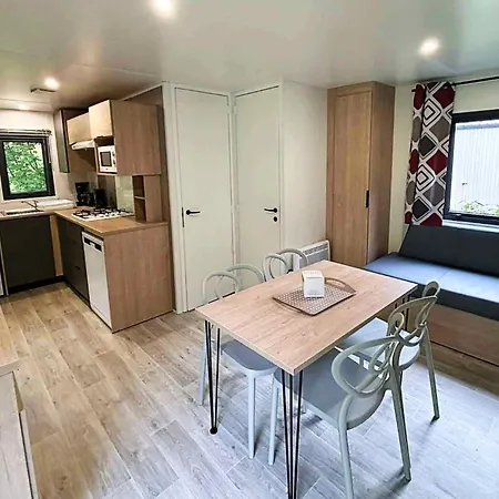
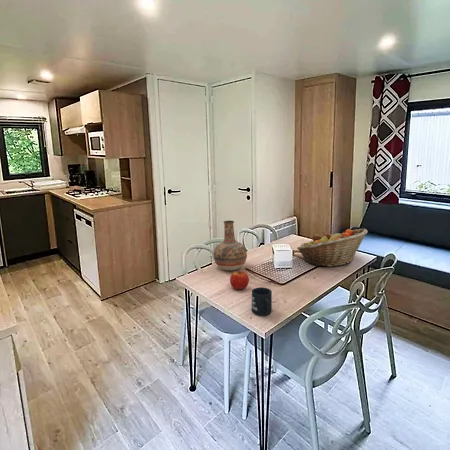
+ apple (239, 279)
+ vase (230, 244)
+ fruit basket (332, 244)
+ mug (263, 303)
